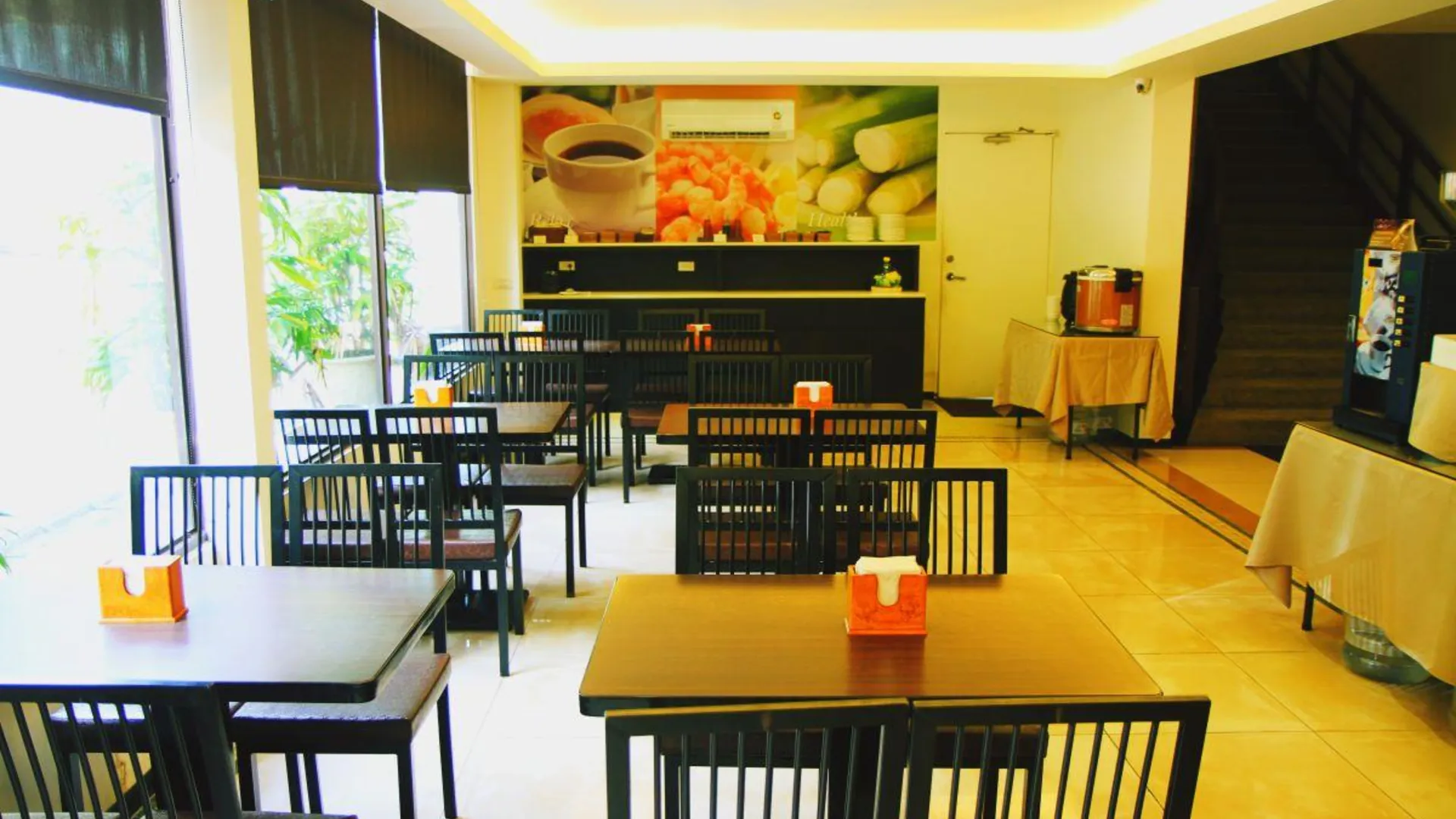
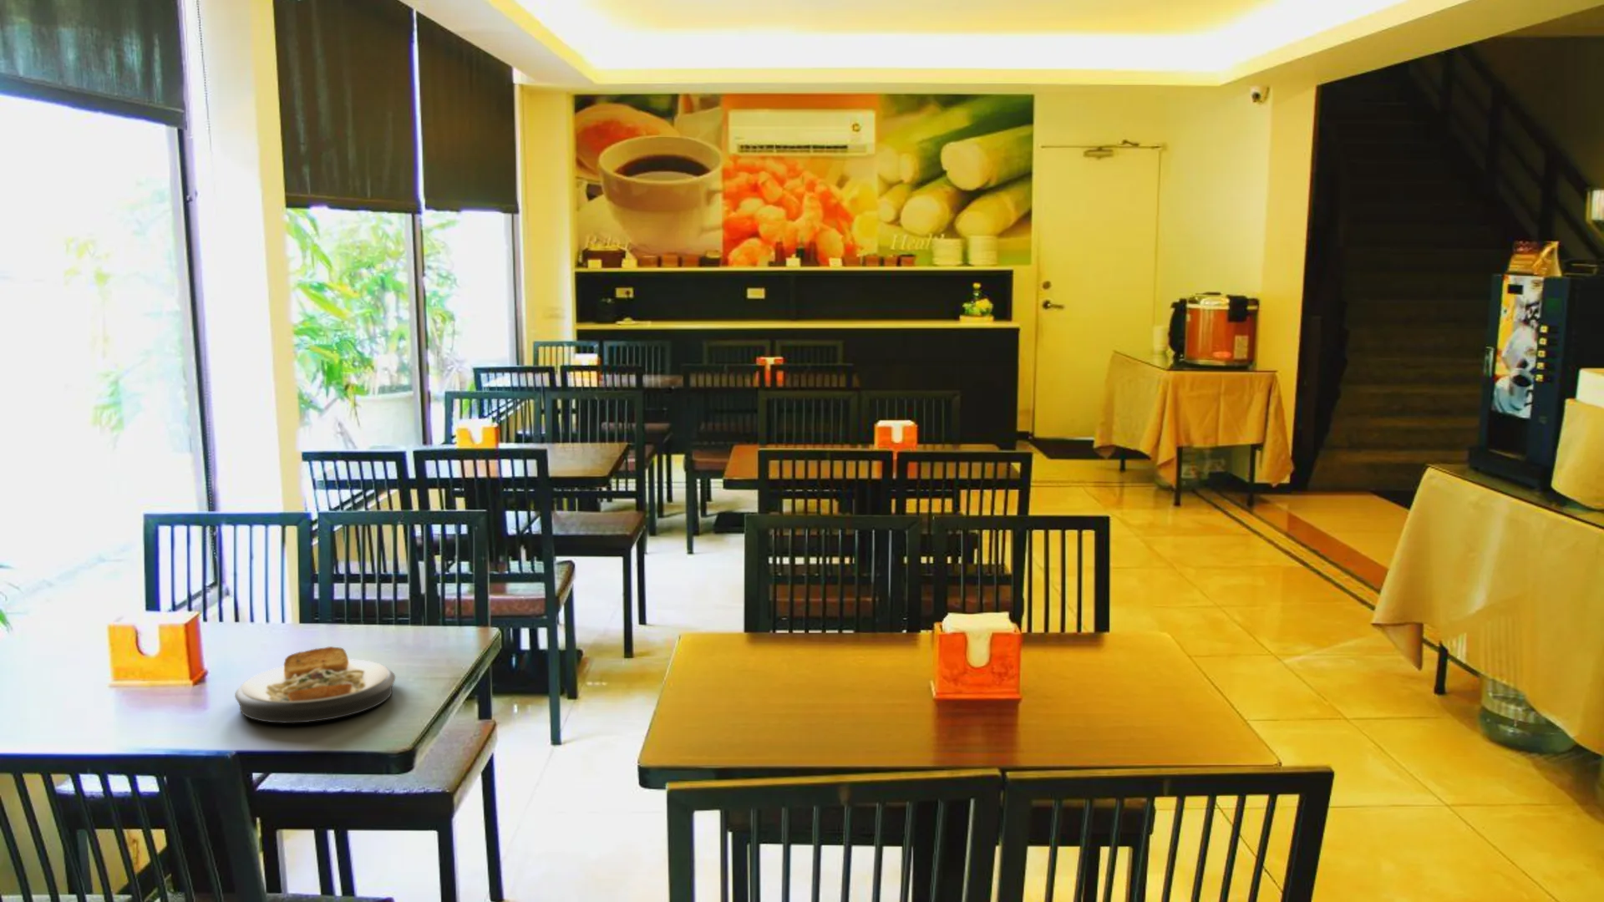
+ plate (316, 683)
